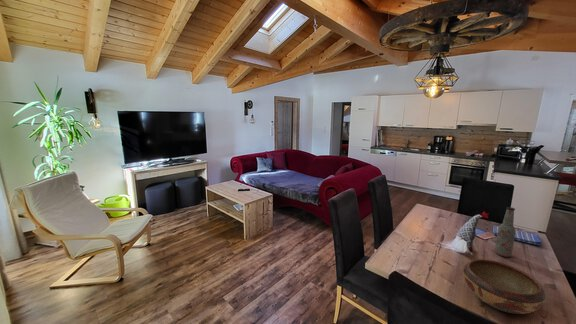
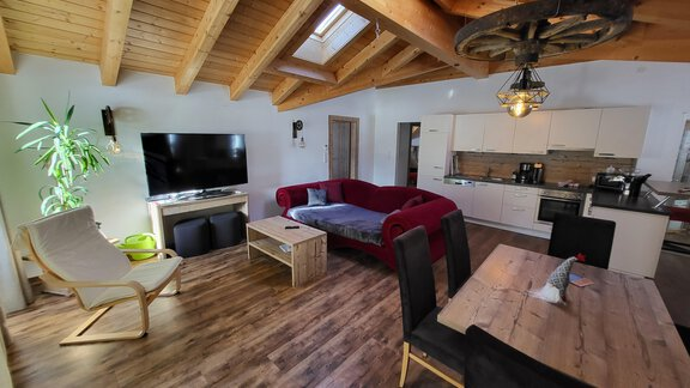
- bottle (506, 231)
- dish towel (515, 234)
- decorative bowl (499, 287)
